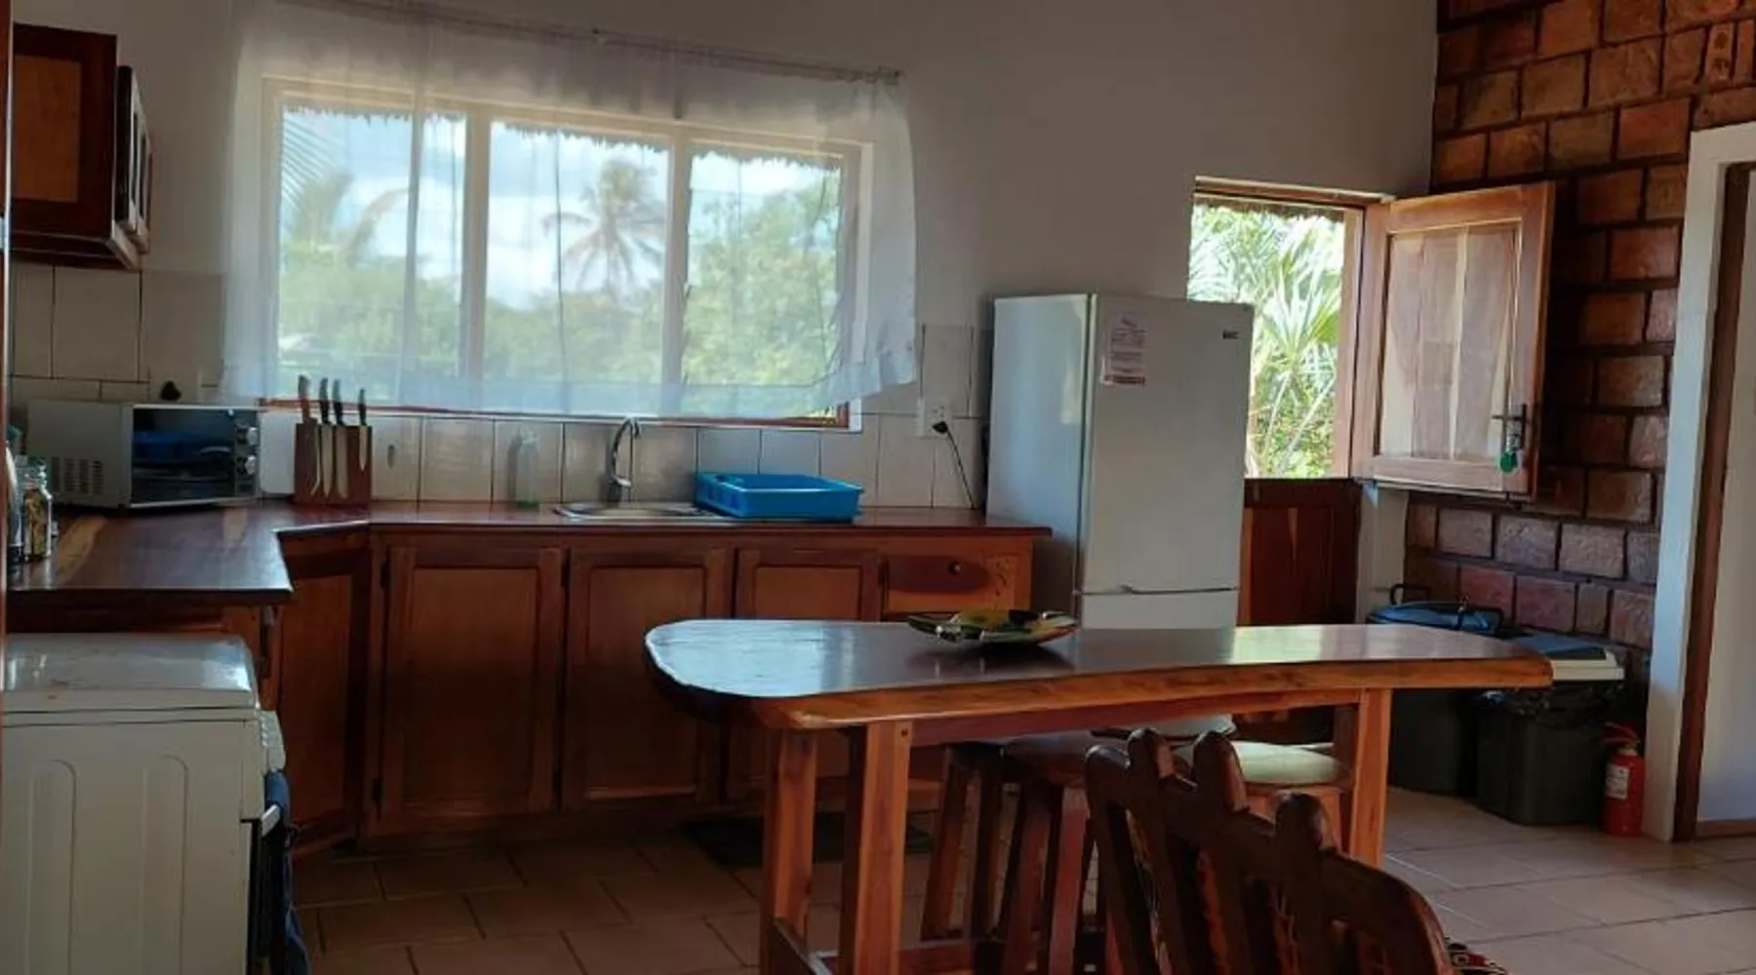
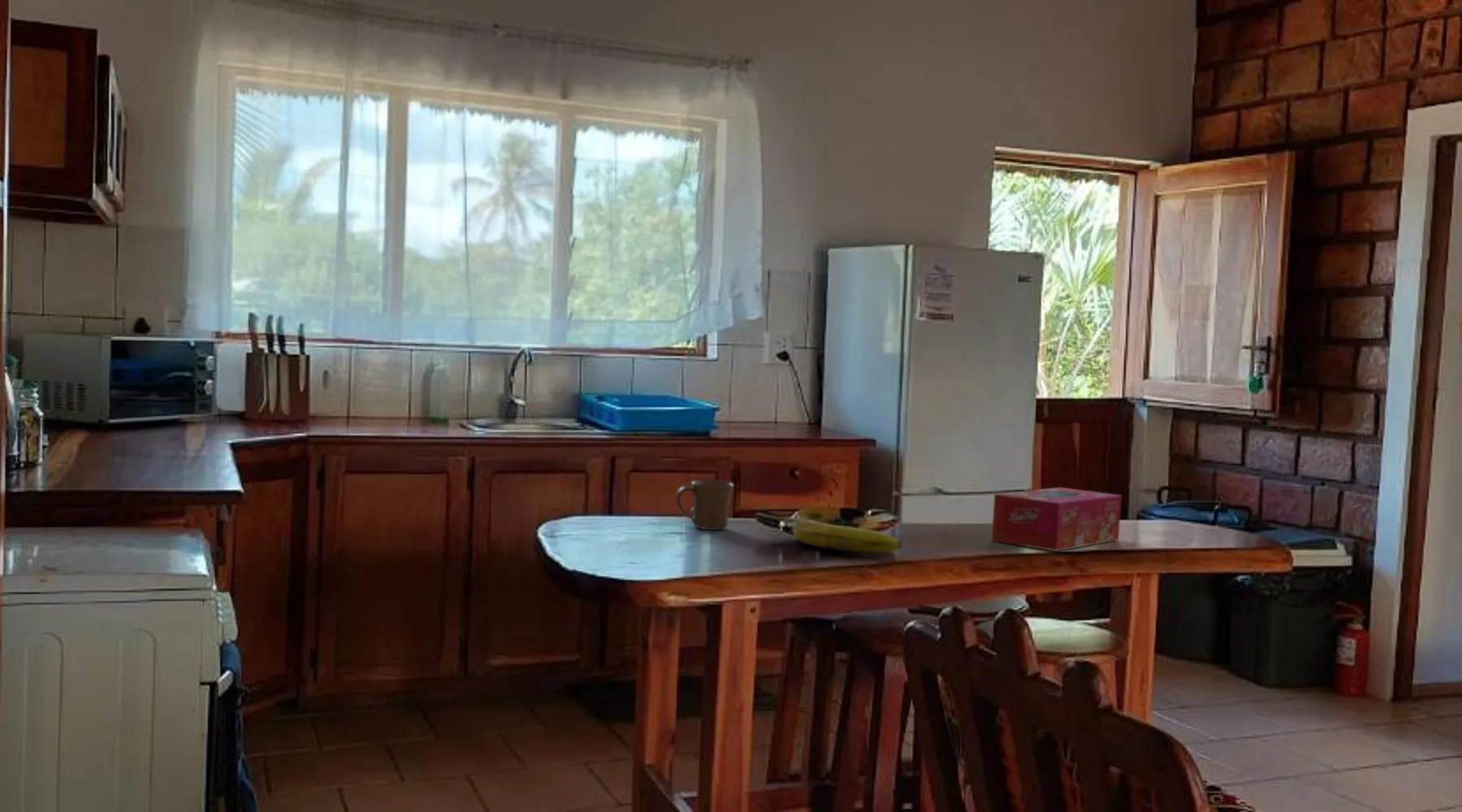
+ mug (703, 504)
+ tissue box (1058, 517)
+ banana (841, 533)
